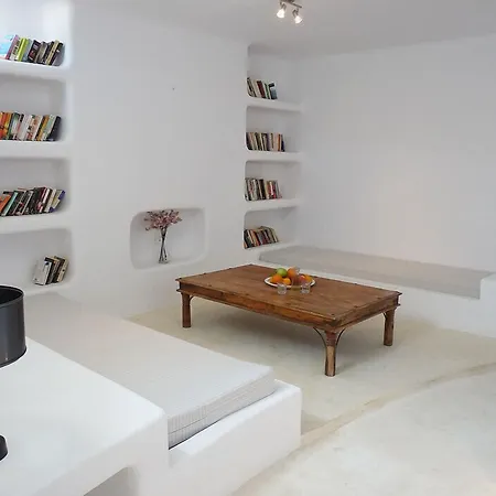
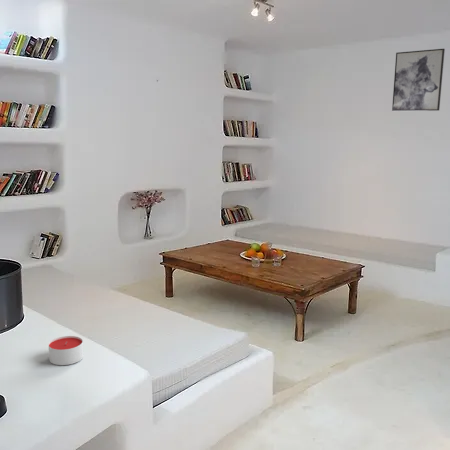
+ candle (66, 349)
+ wall art (417, 81)
